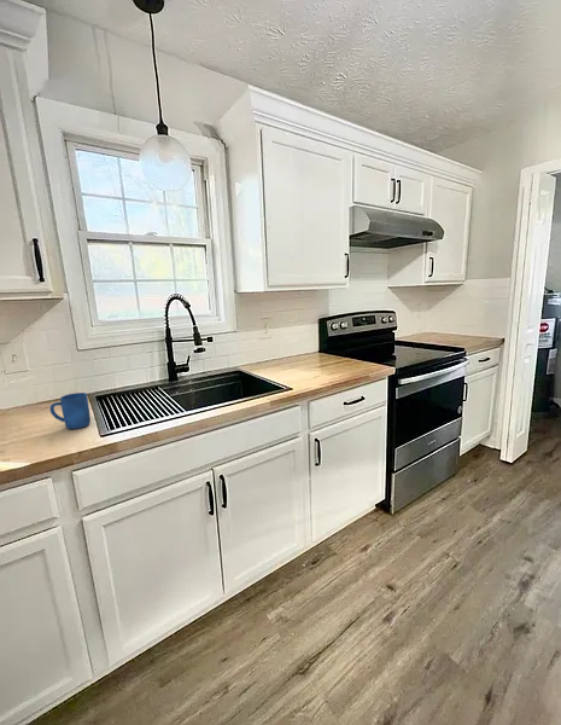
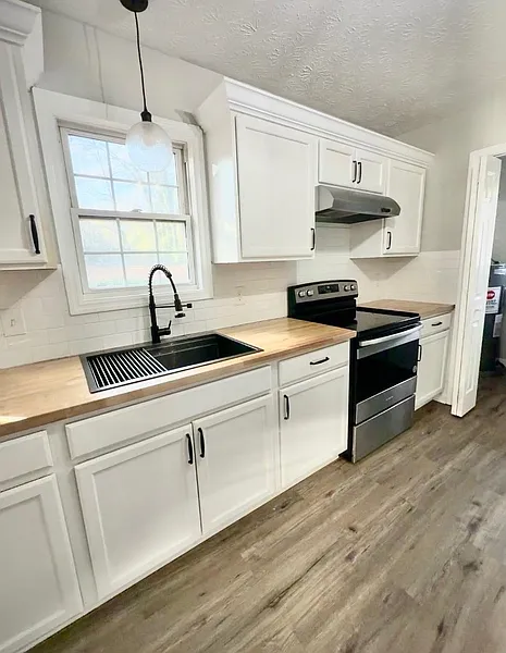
- mug (70, 411)
